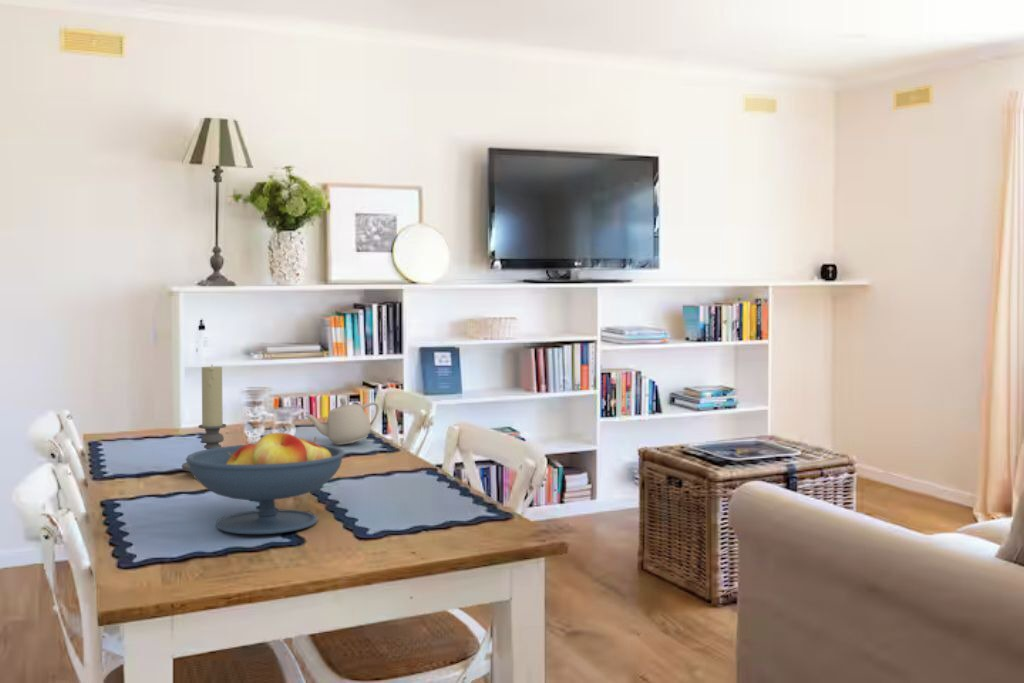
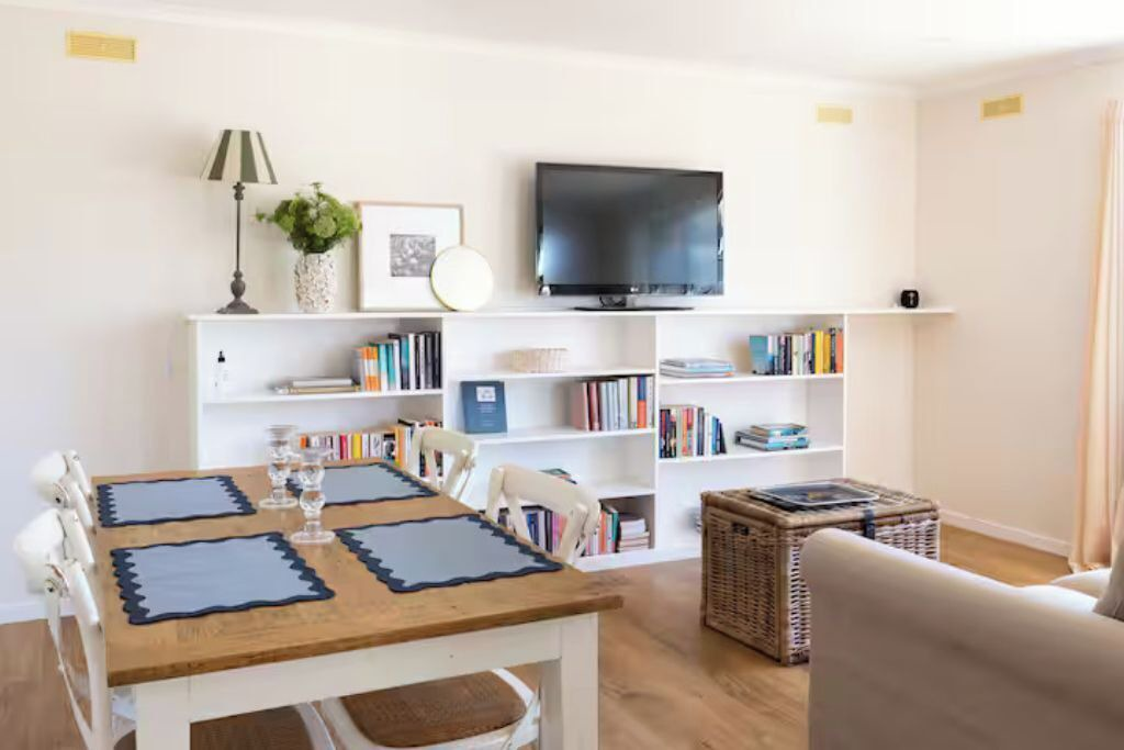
- fruit bowl (267, 476)
- candle holder (212, 419)
- teapot (342, 420)
